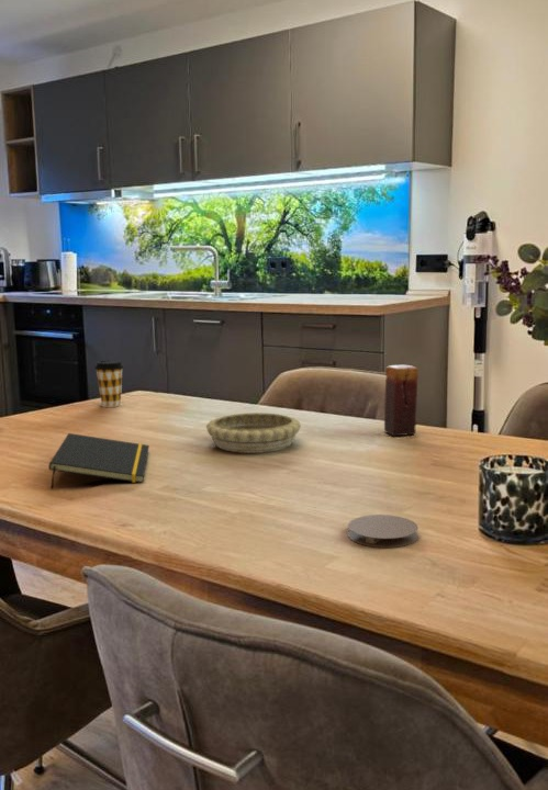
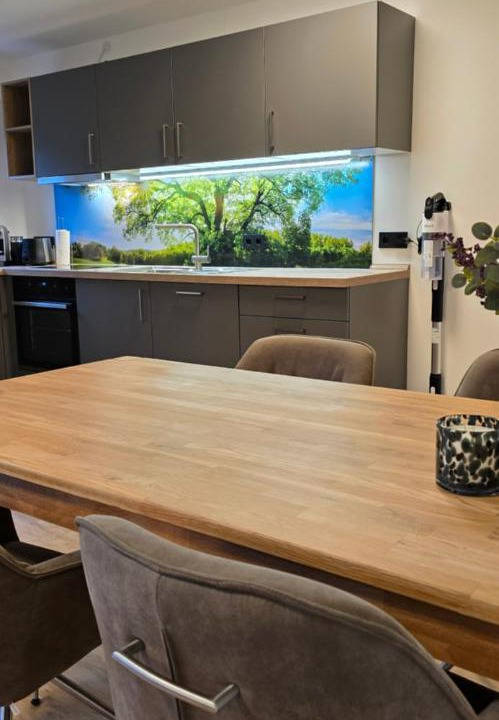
- decorative bowl (254, 432)
- coaster (382, 530)
- coffee cup (110, 383)
- notepad (102, 456)
- candle (400, 399)
